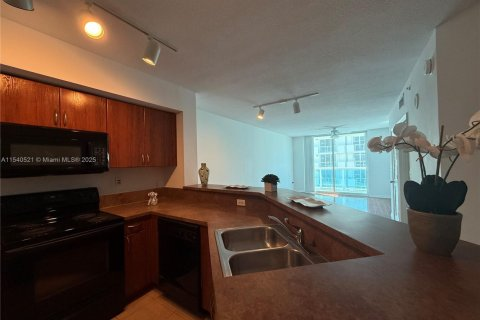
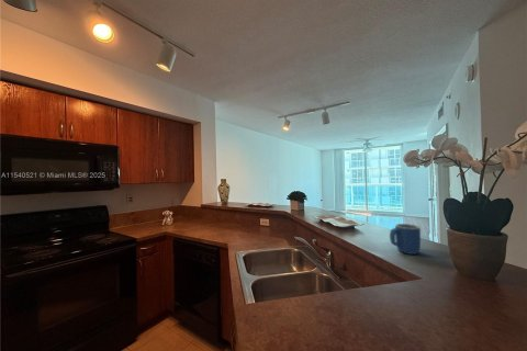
+ mug (405, 238)
